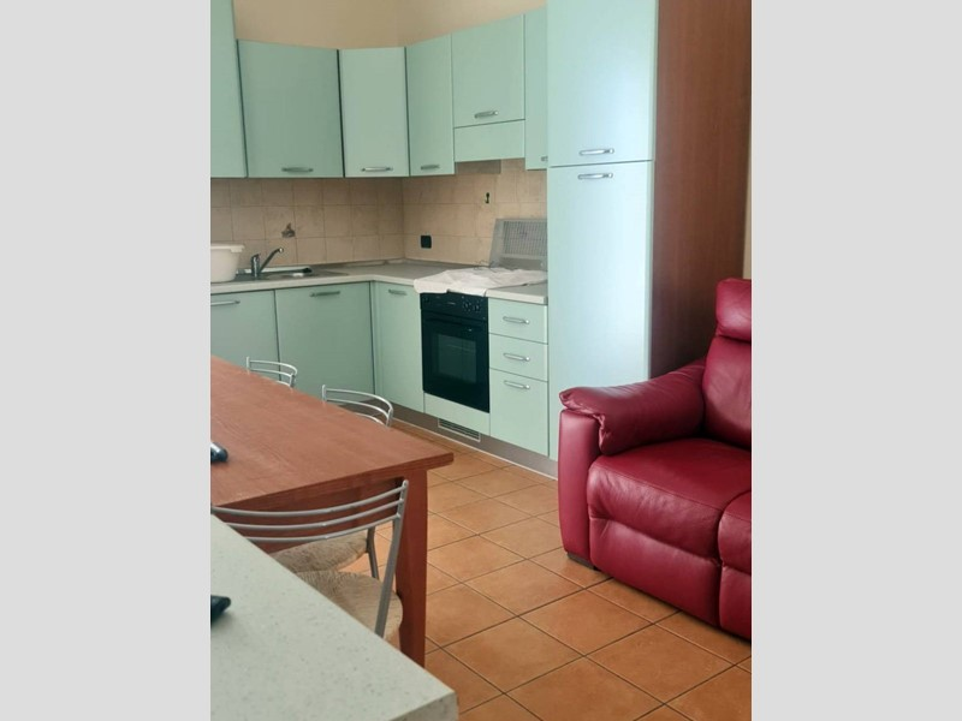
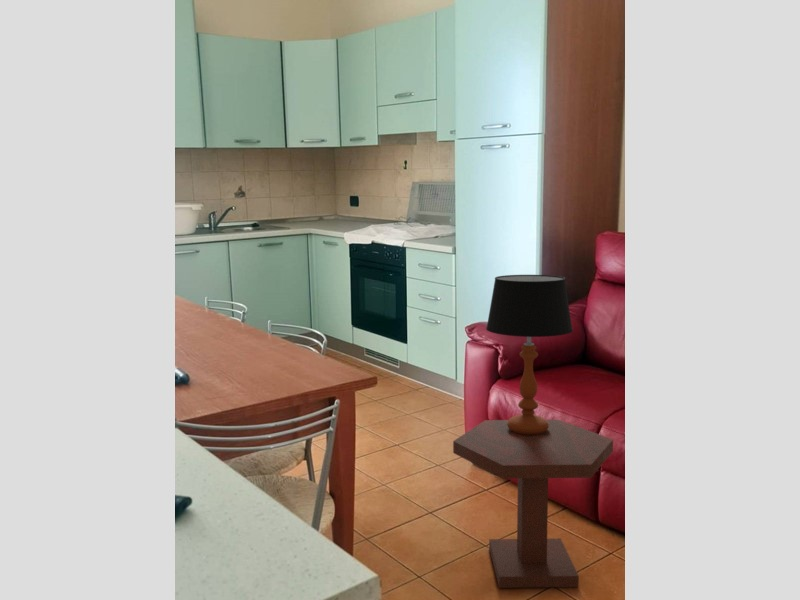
+ side table (532, 504)
+ table lamp (528, 354)
